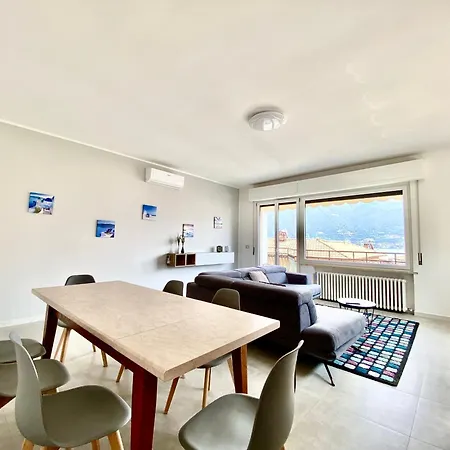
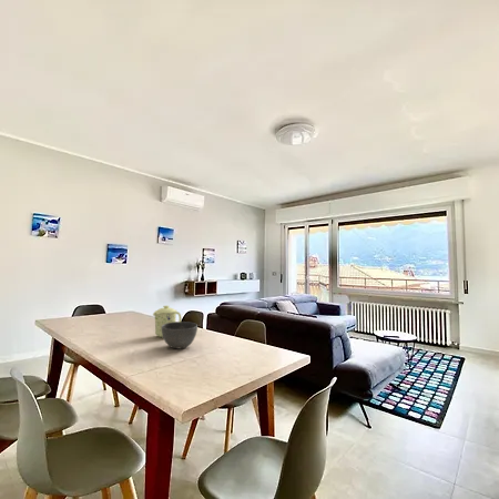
+ bowl (179, 335)
+ mug (166, 320)
